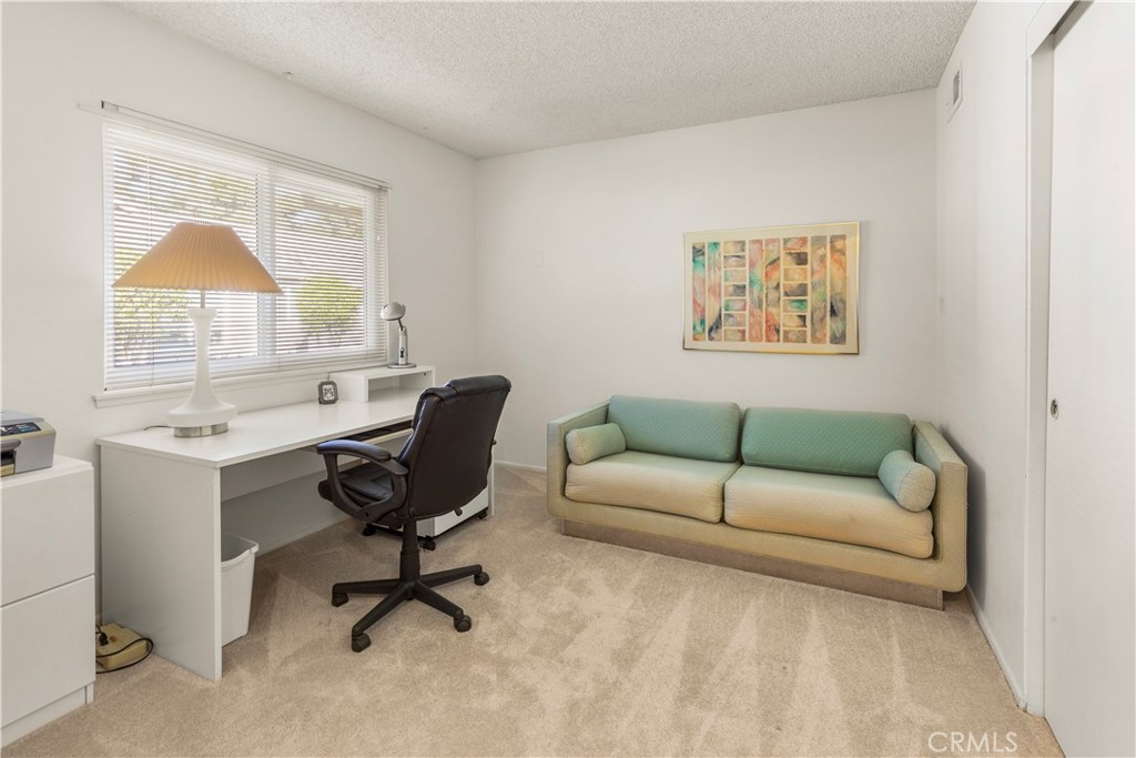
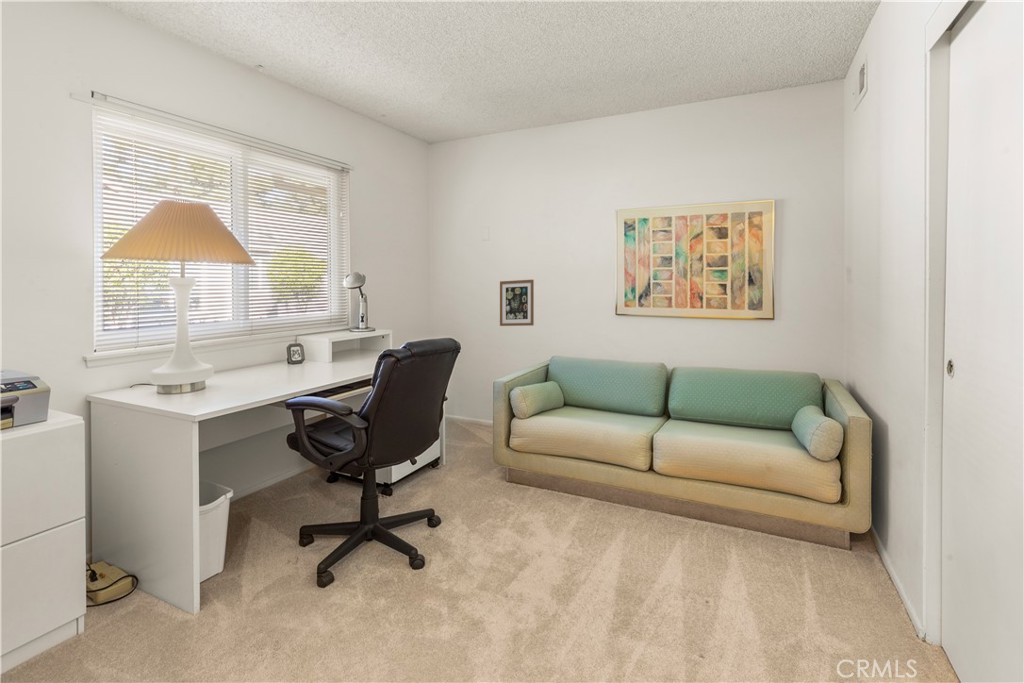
+ wall art (516, 303)
